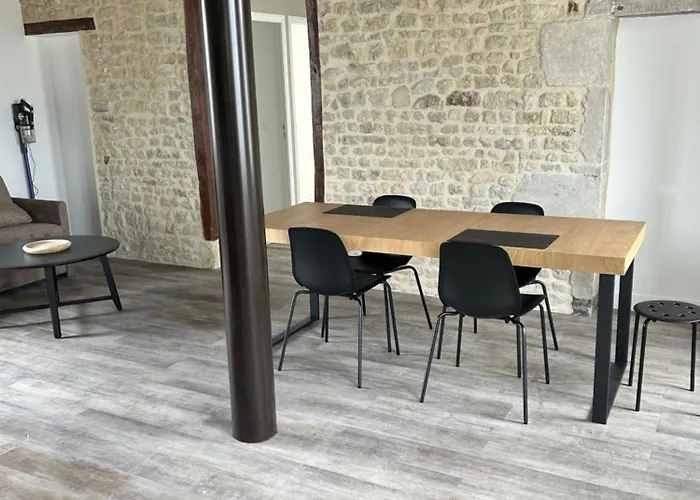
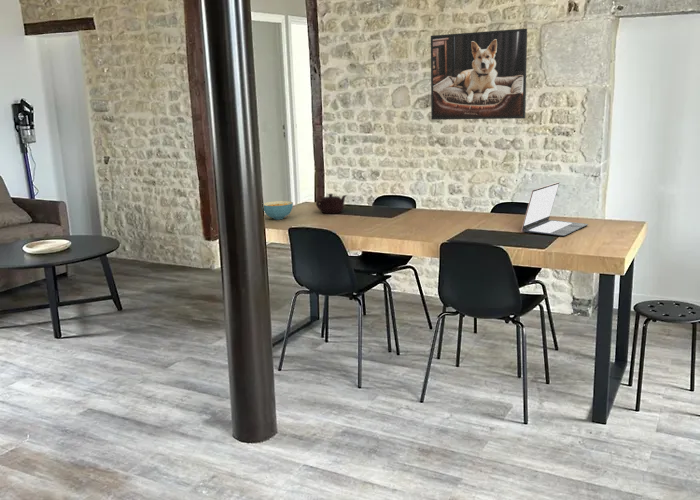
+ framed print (477, 76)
+ teapot (332, 203)
+ laptop (552, 206)
+ cereal bowl (278, 211)
